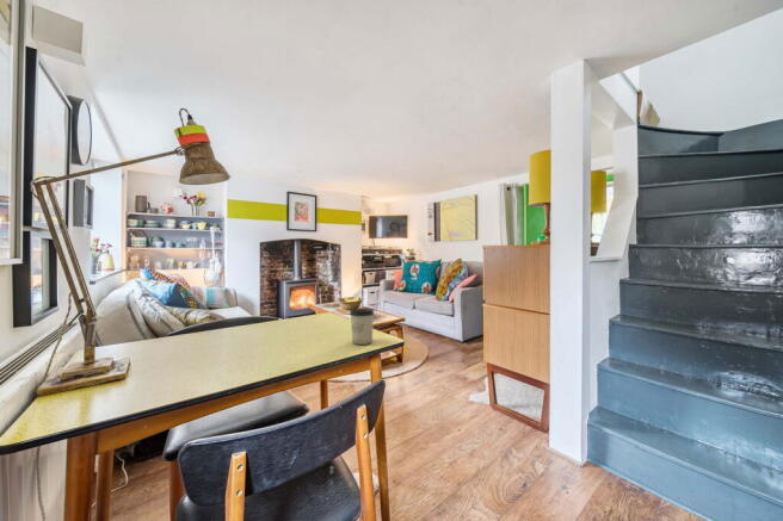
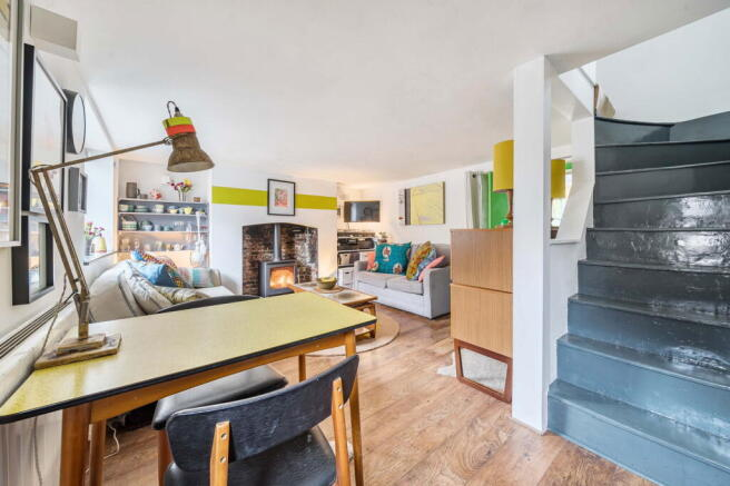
- cup (362, 325)
